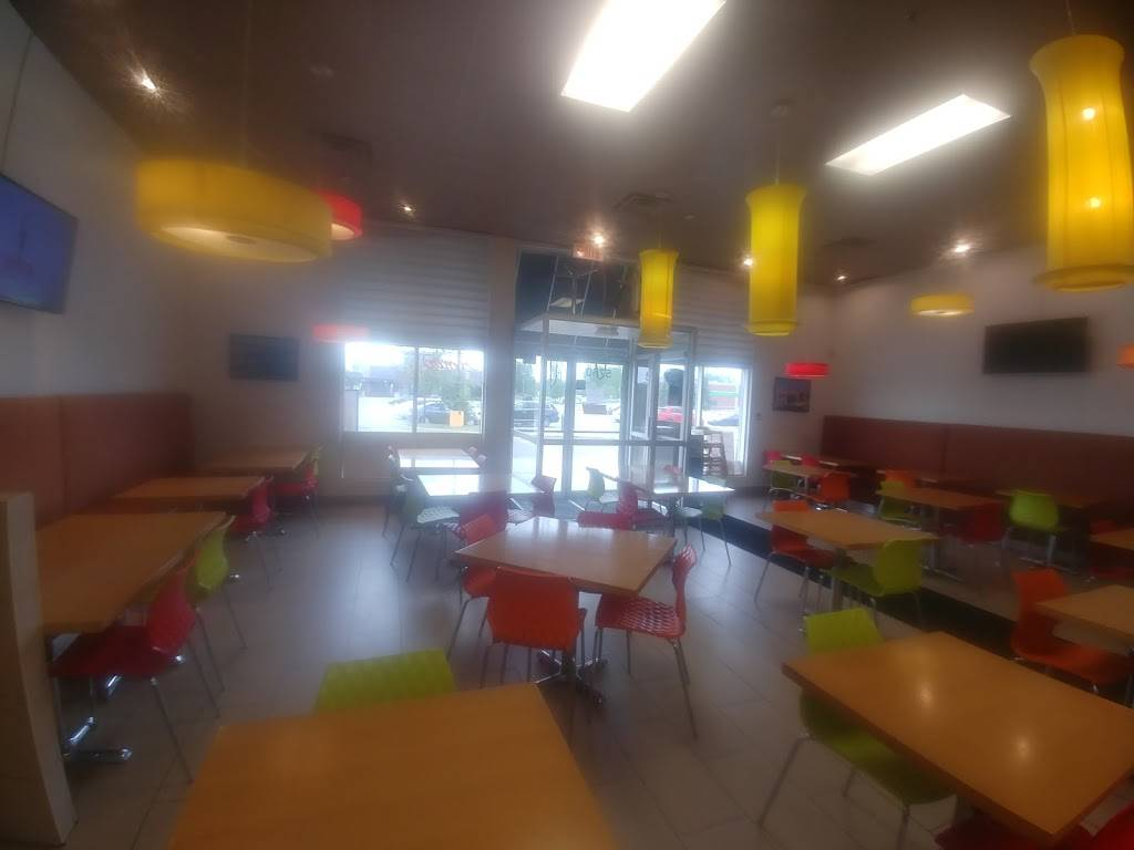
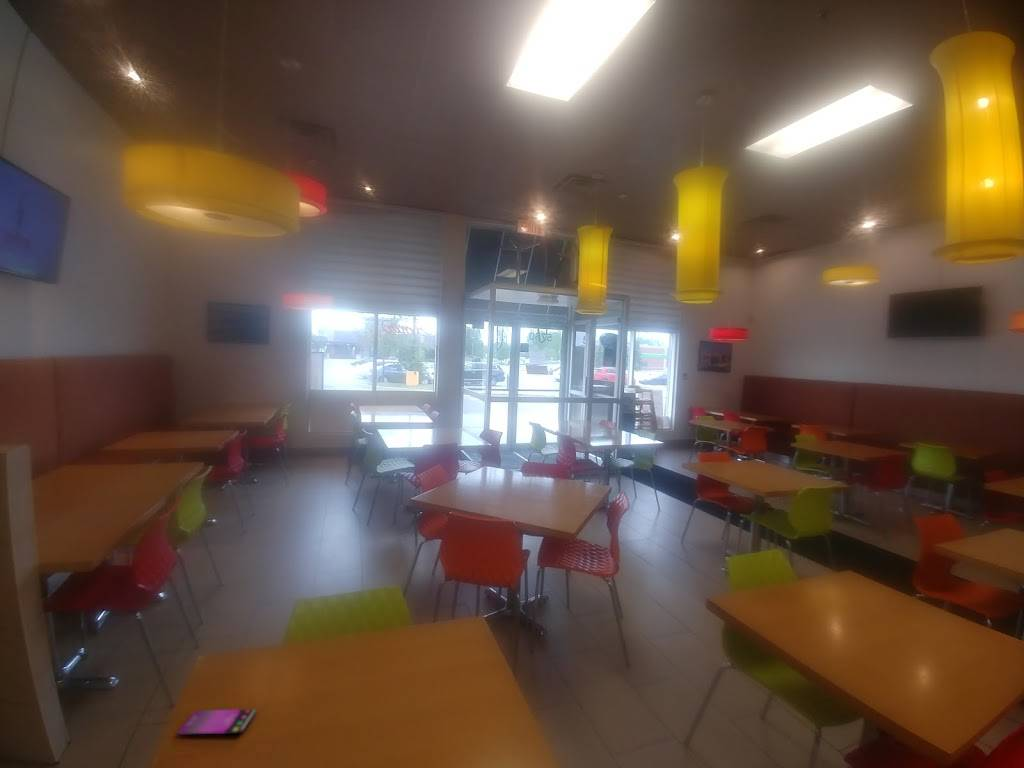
+ smartphone (218, 721)
